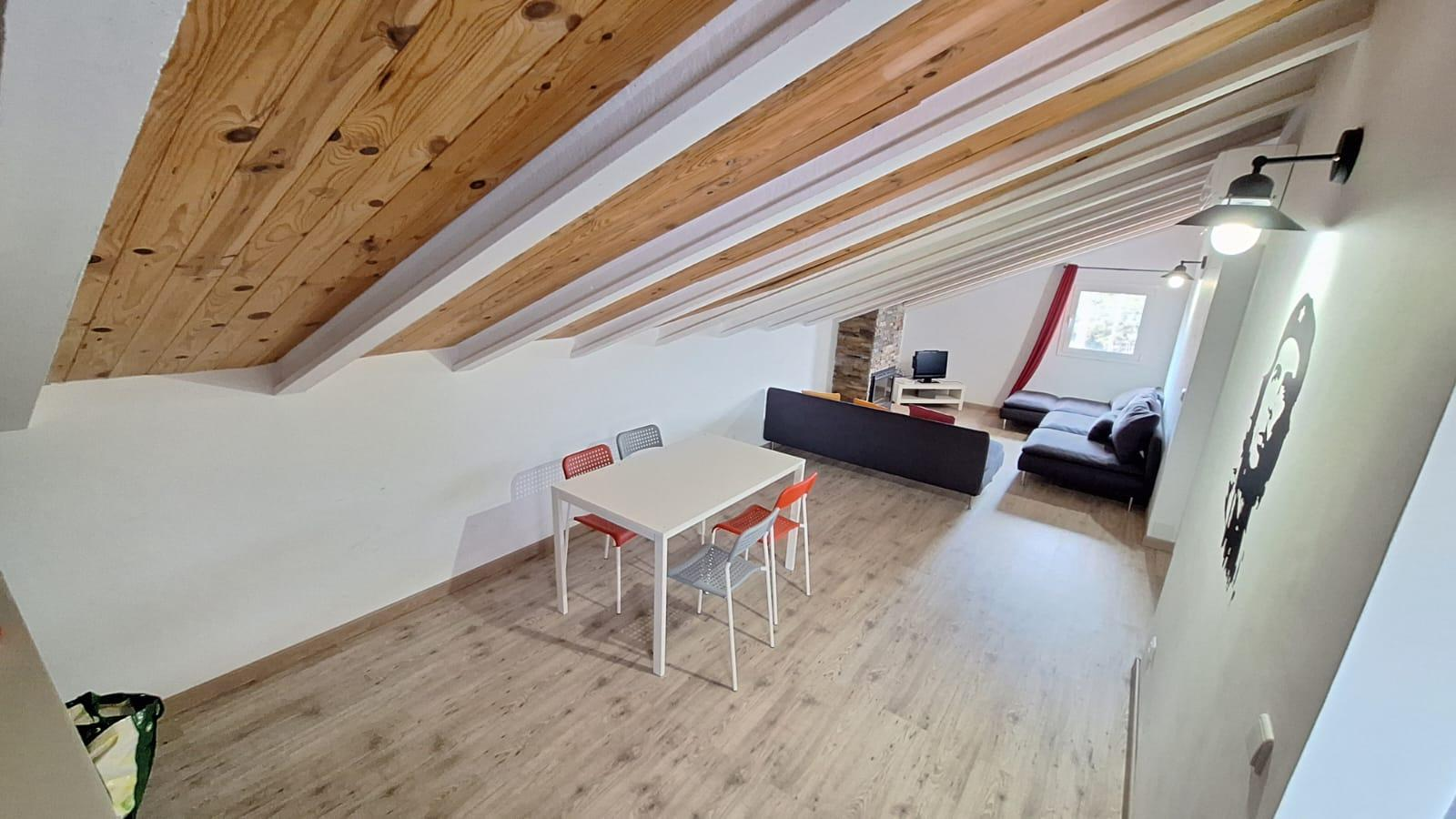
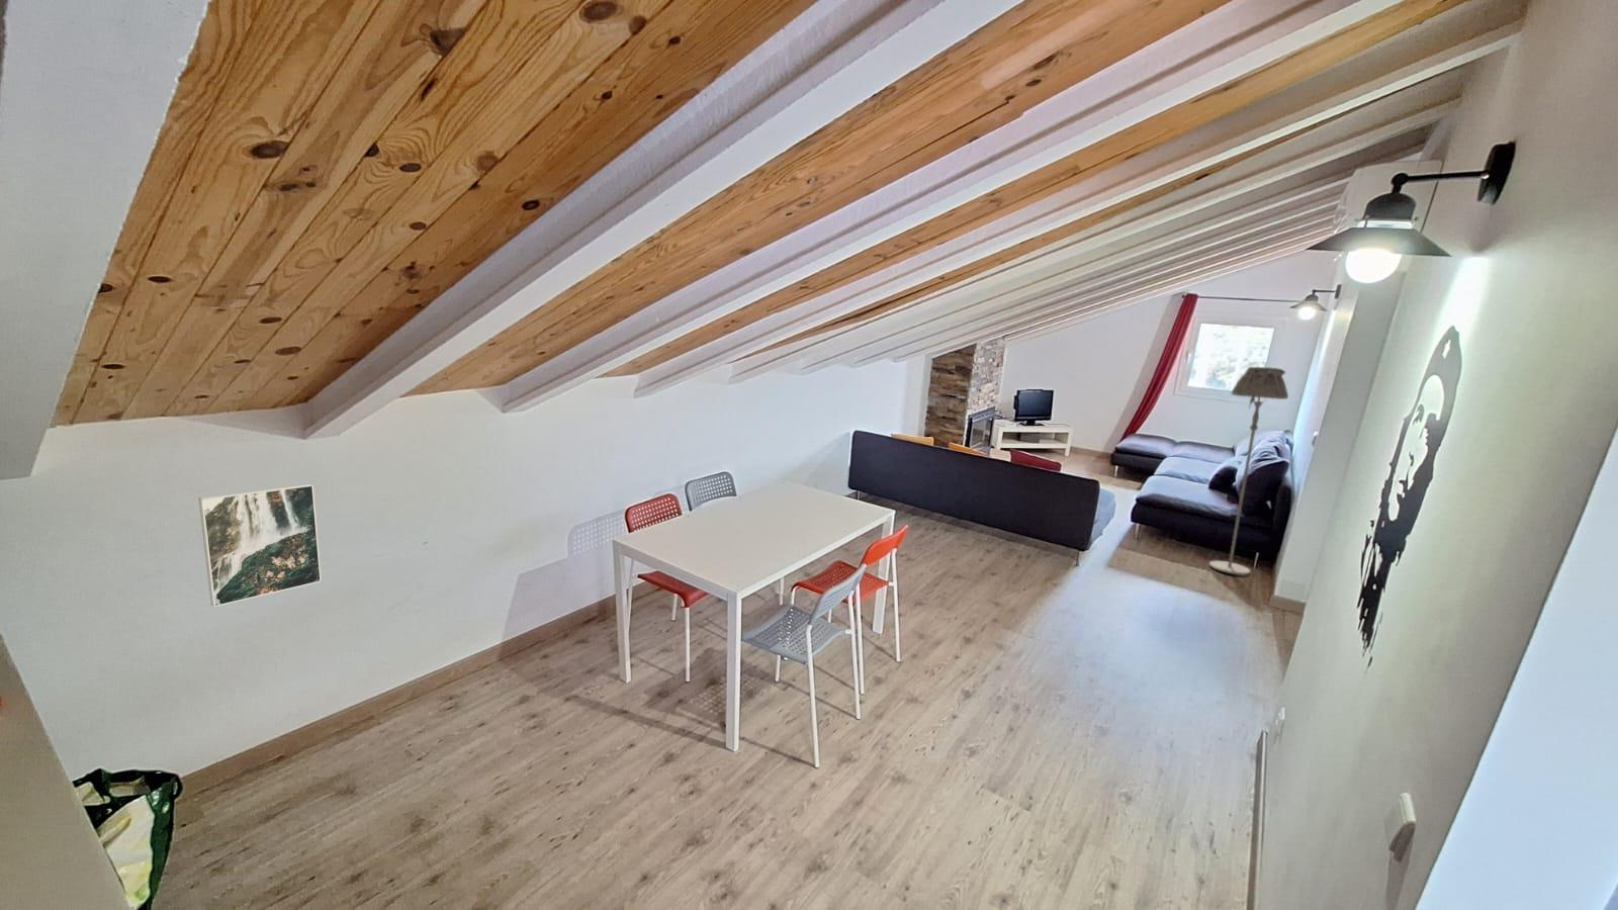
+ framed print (264, 542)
+ floor lamp (1246, 470)
